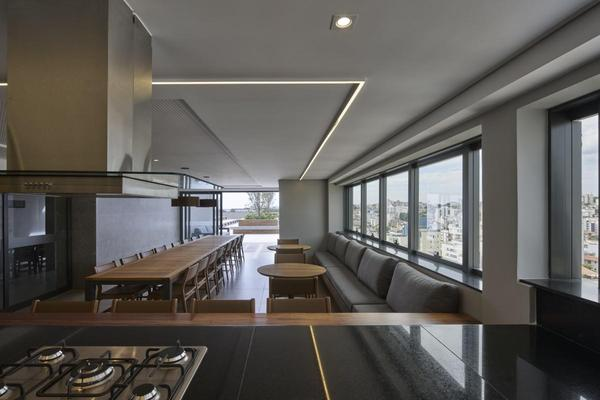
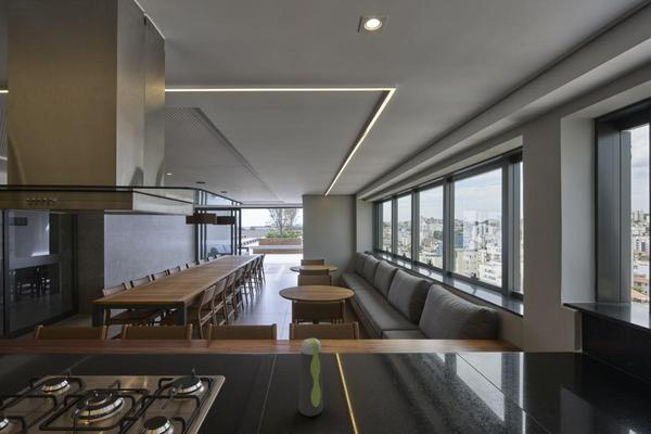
+ water bottle (310, 374)
